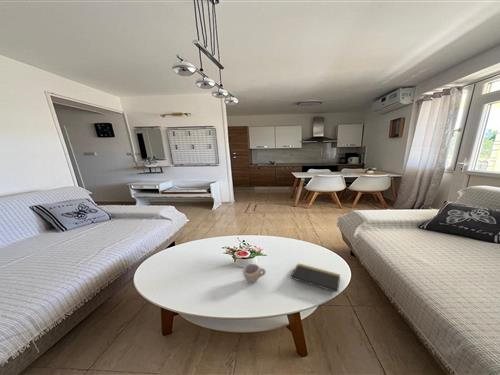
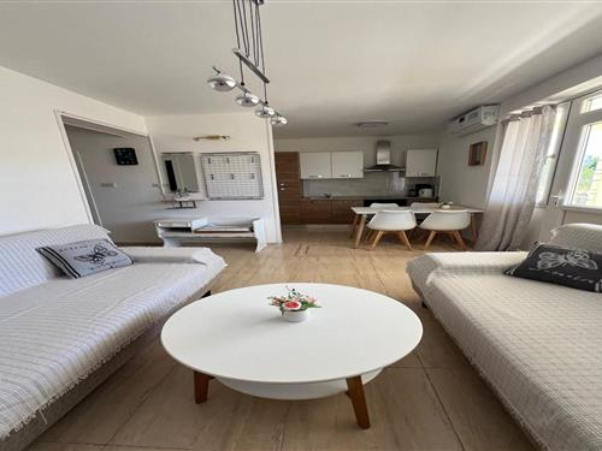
- cup (254, 273)
- notepad (315, 276)
